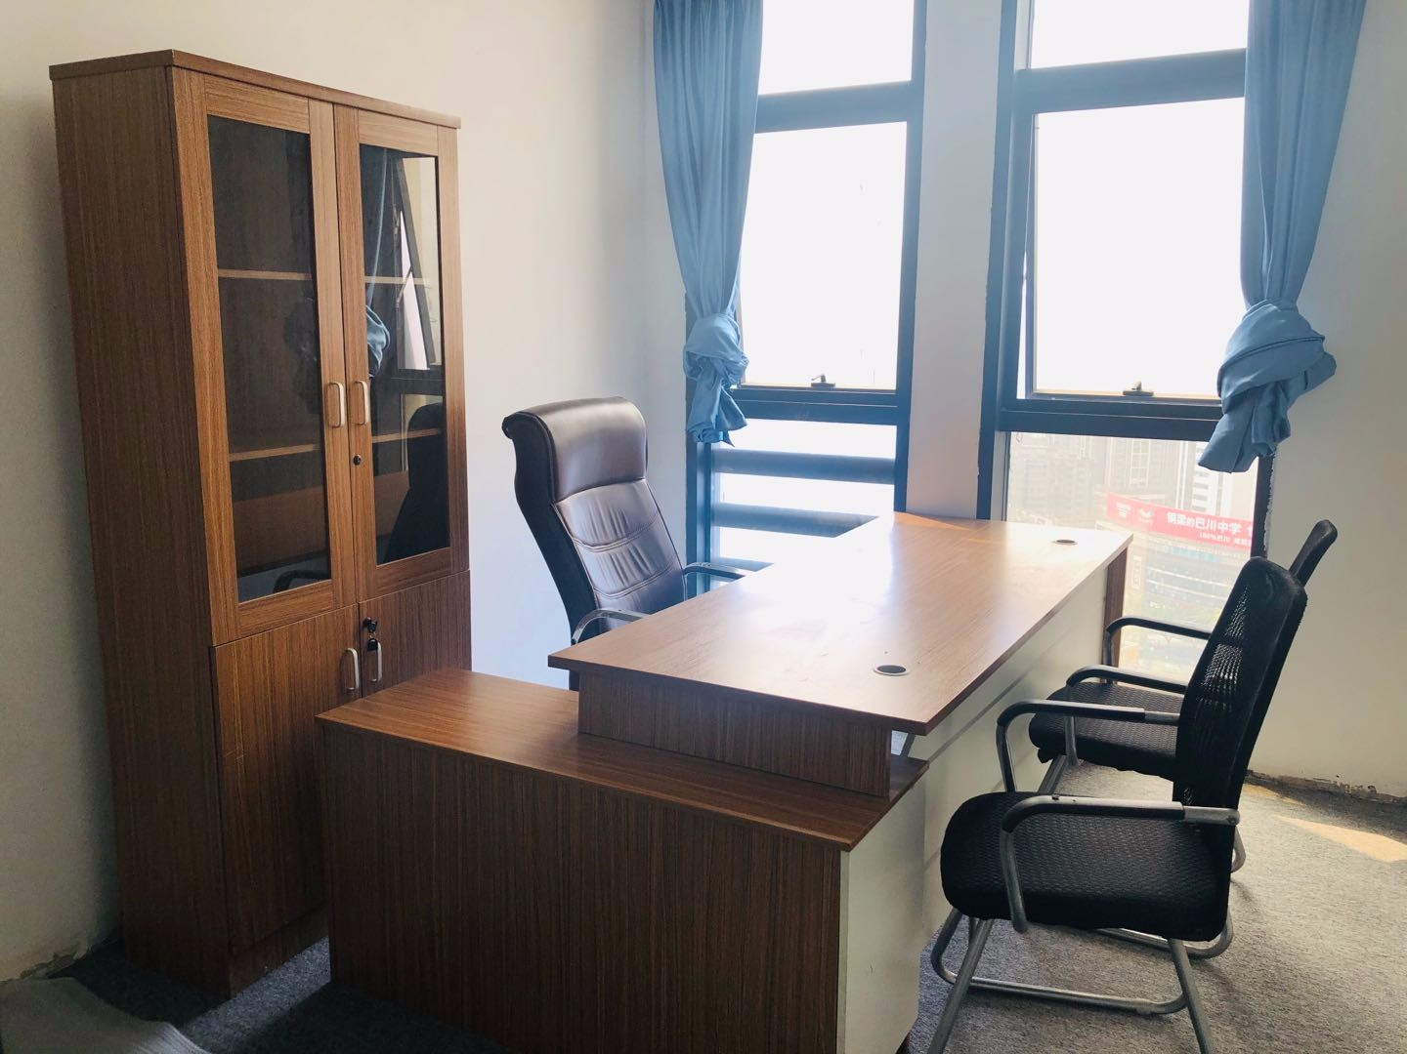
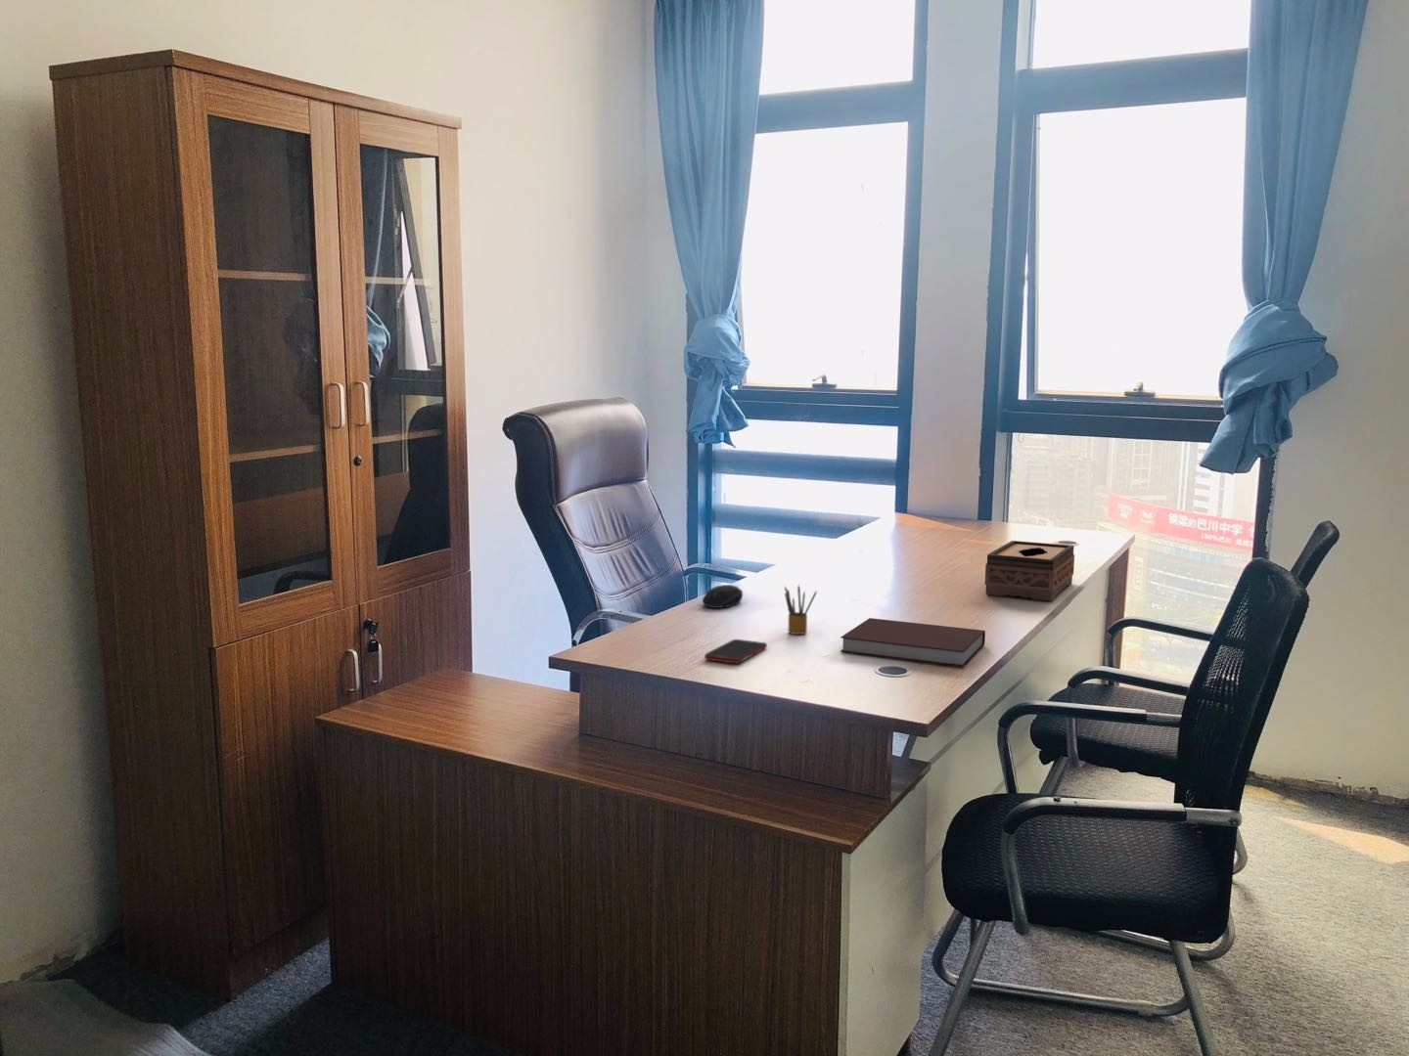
+ tissue box (1031, 569)
+ computer mouse (722, 595)
+ notebook (913, 640)
+ pencil box (800, 609)
+ cell phone (736, 651)
